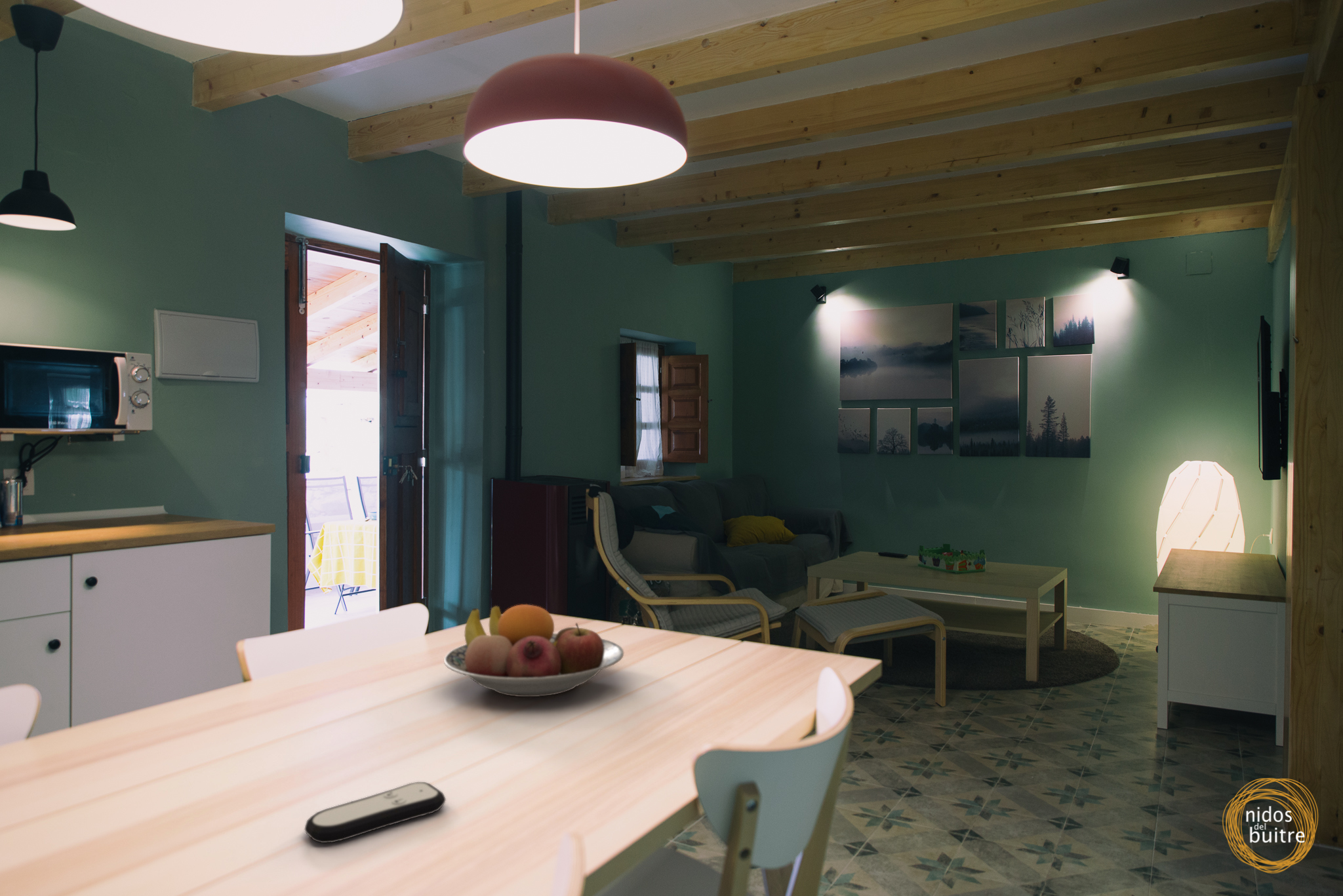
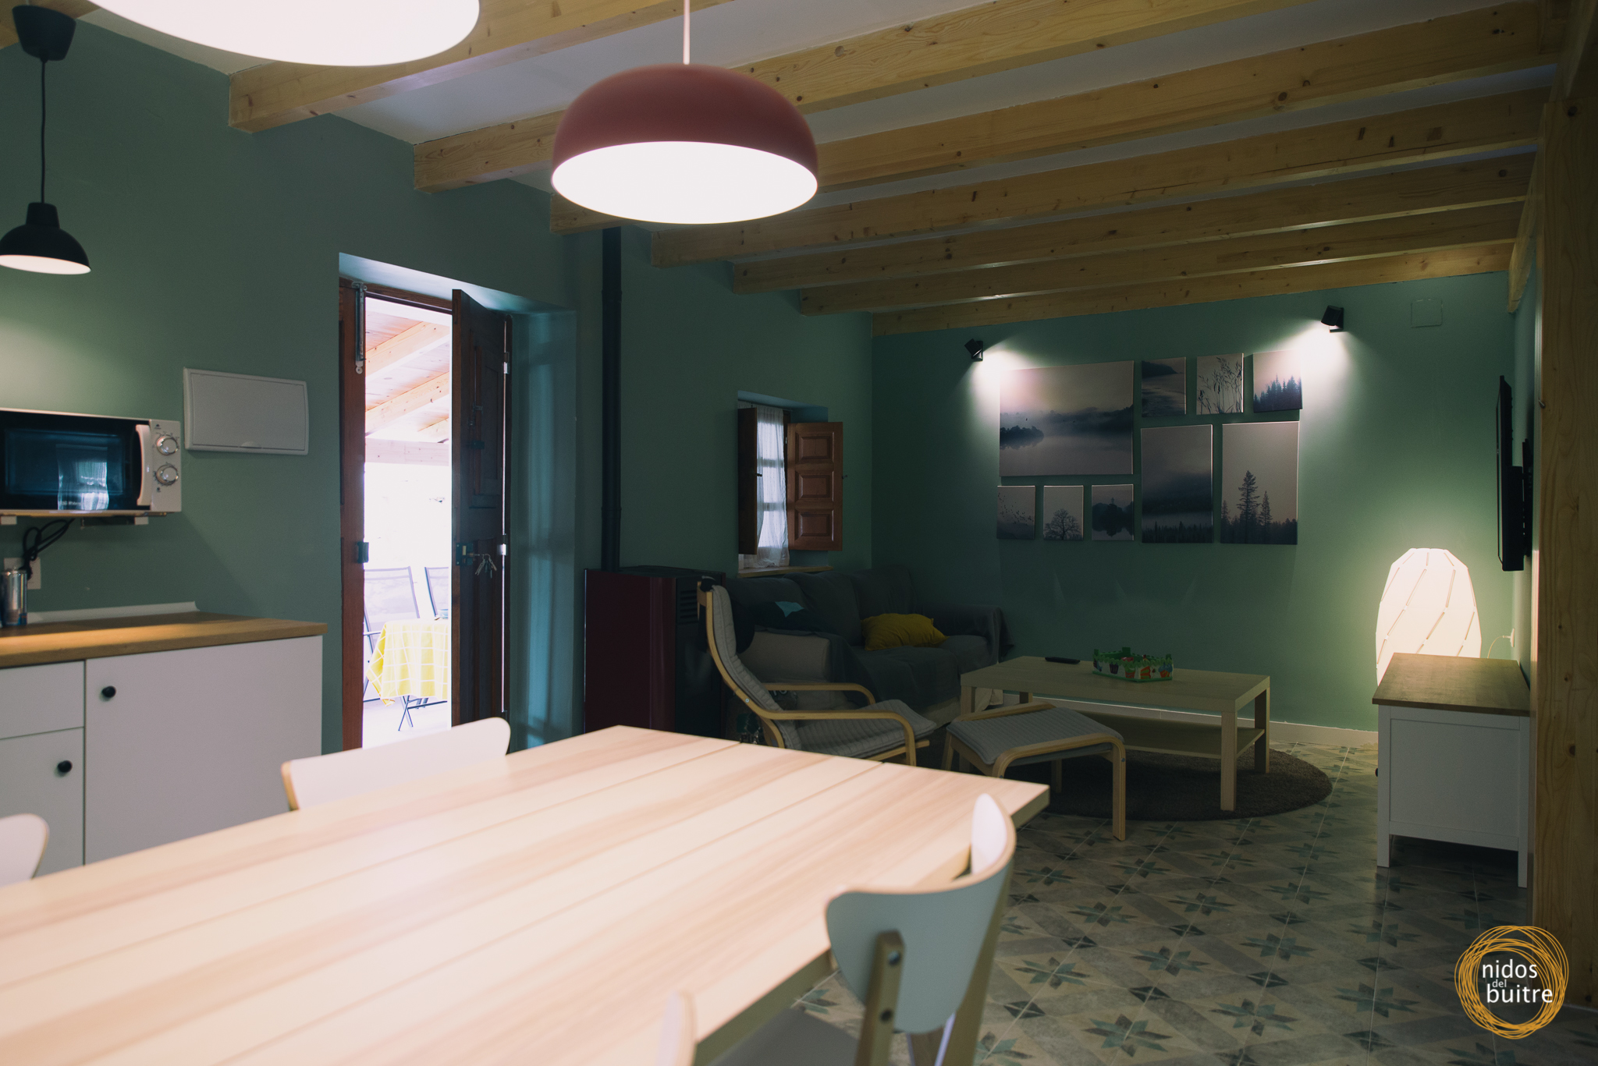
- fruit bowl (535, 646)
- remote control (376, 810)
